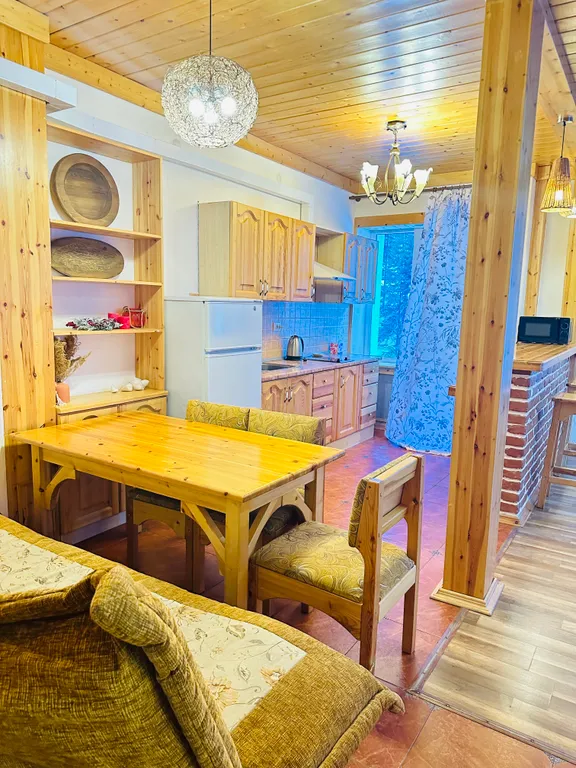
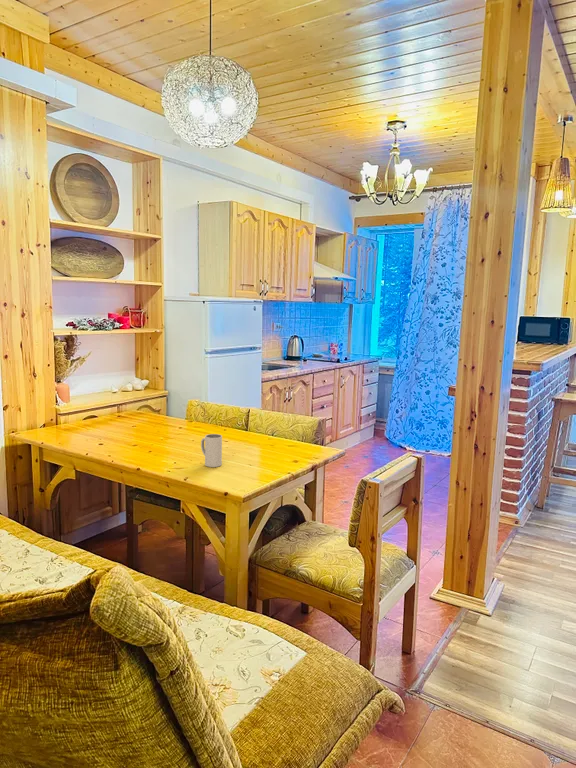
+ mug (210, 449)
